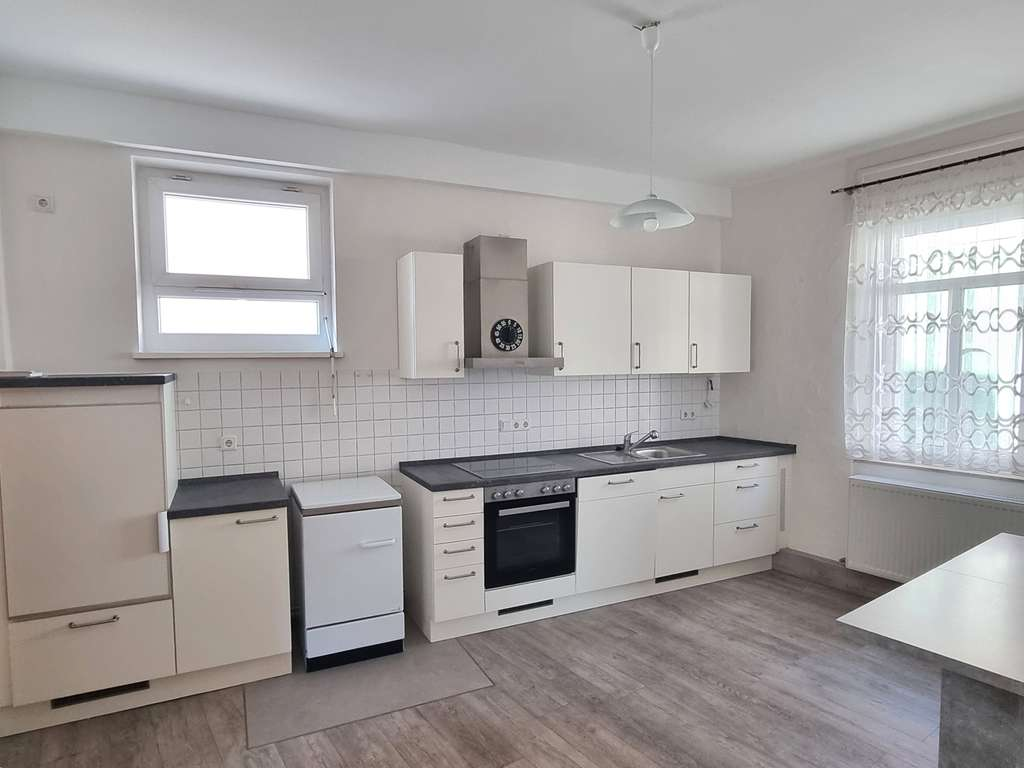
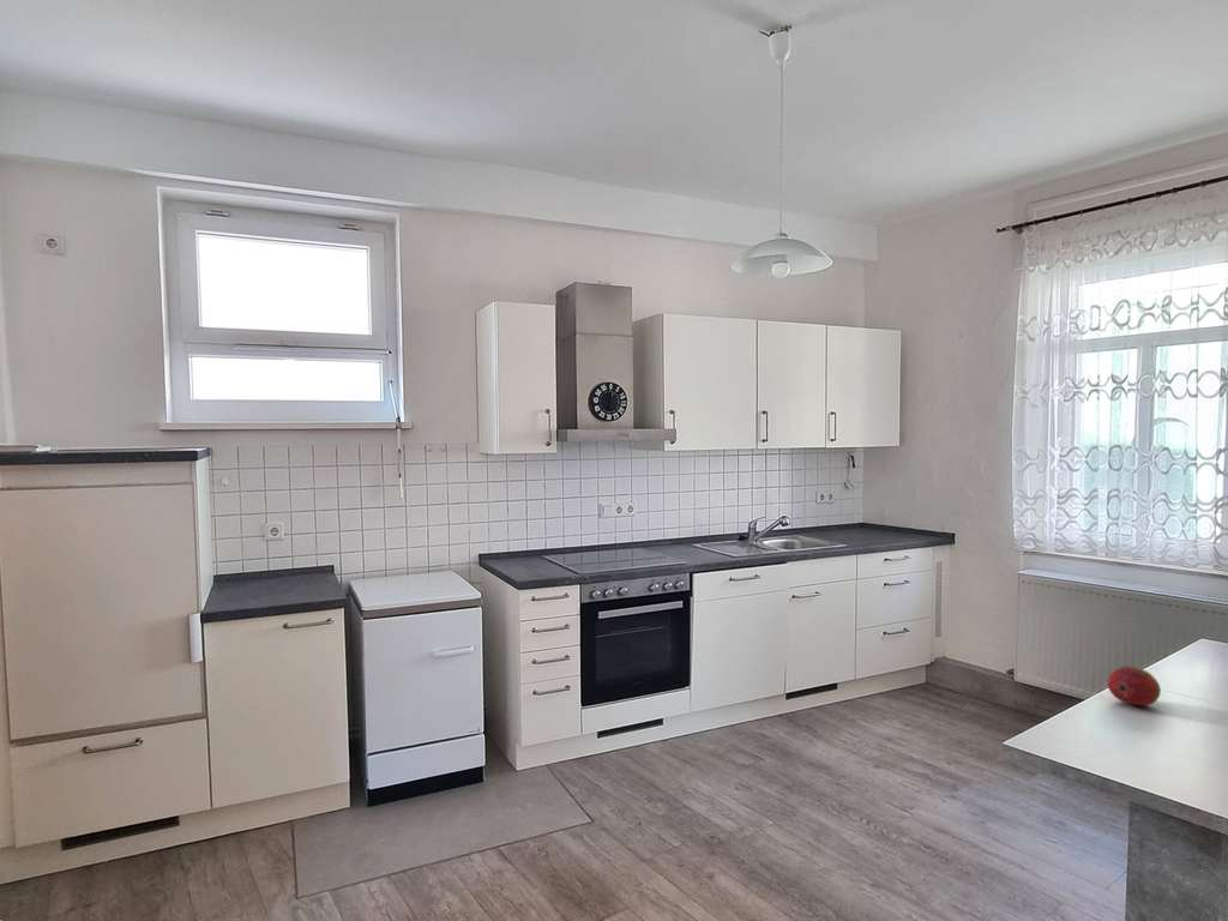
+ fruit (1133, 684)
